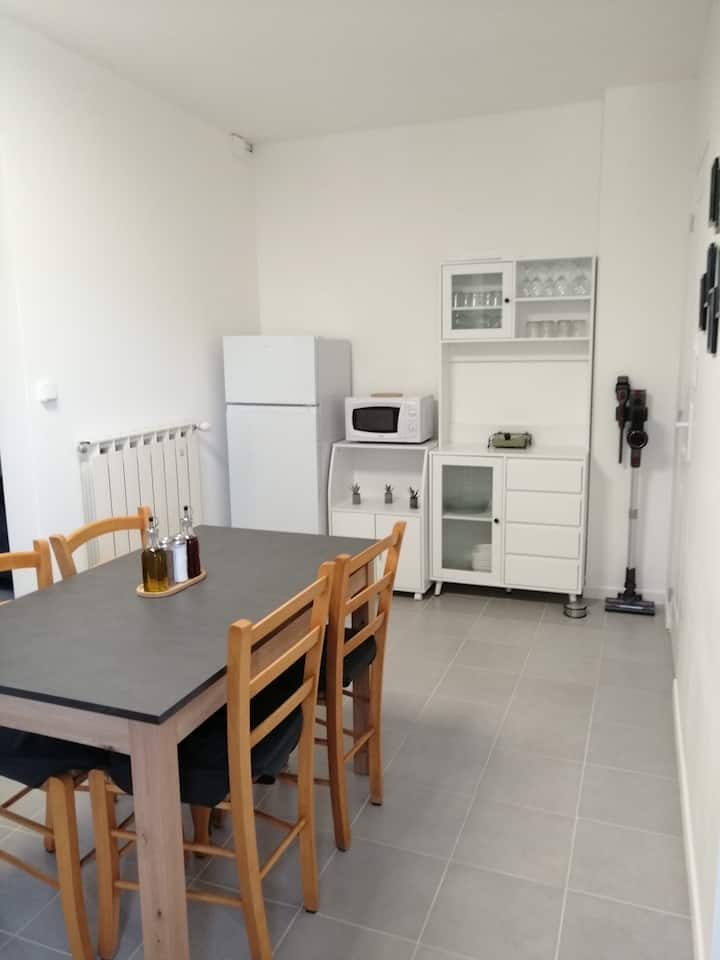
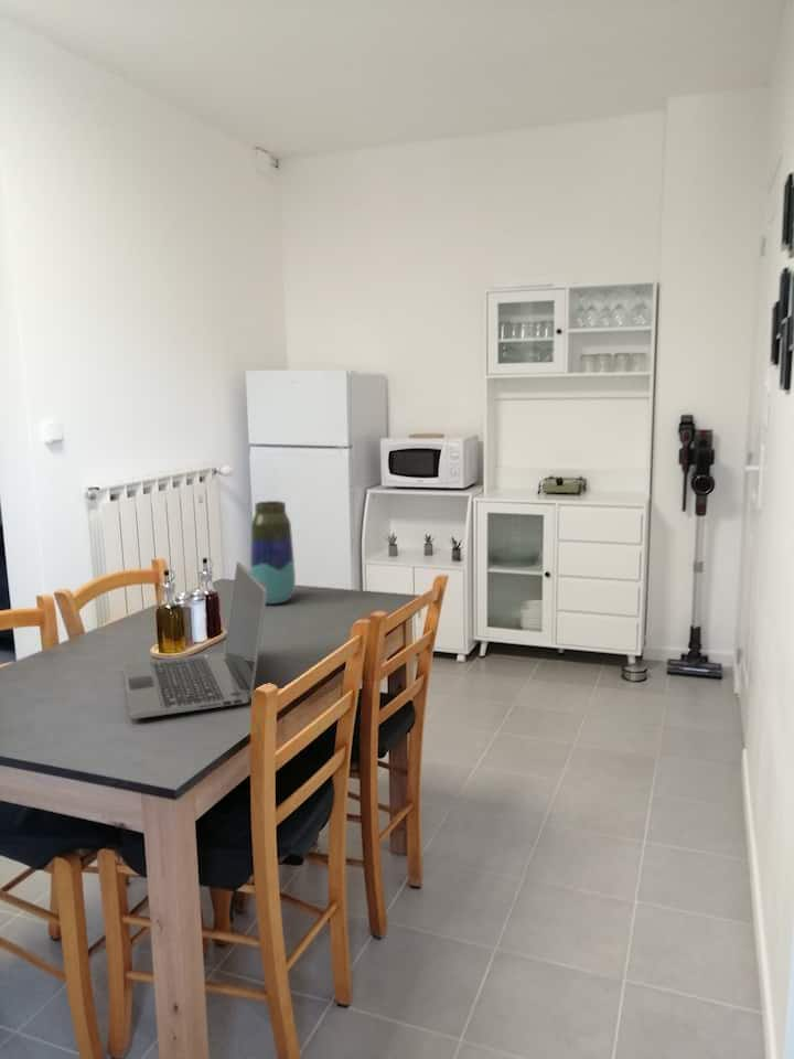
+ vase (271, 552)
+ laptop (194, 655)
